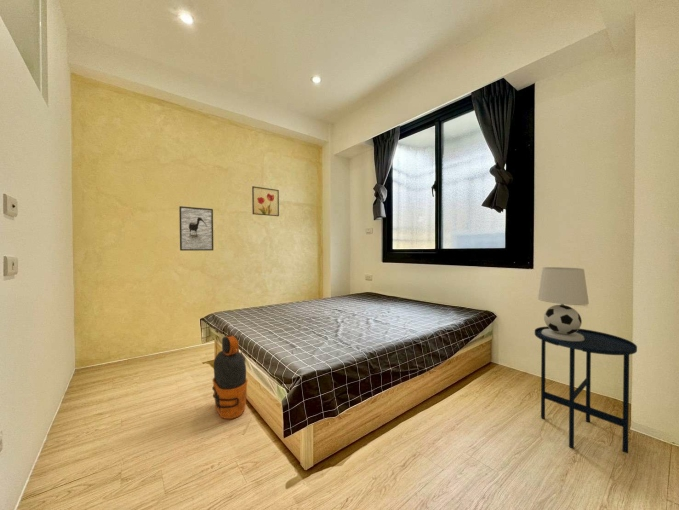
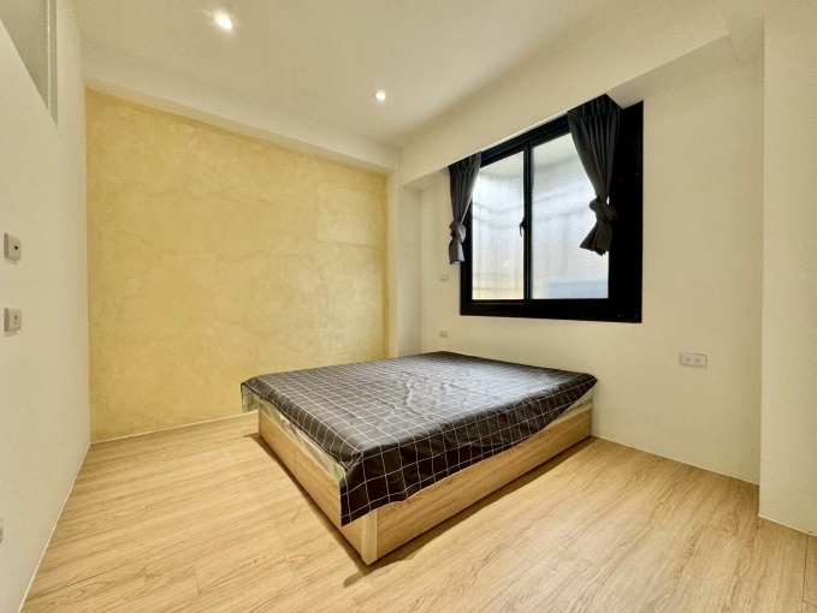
- wall art (265, 201)
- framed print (196, 229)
- side table (580, 385)
- water bottle (229, 372)
- table lamp (562, 301)
